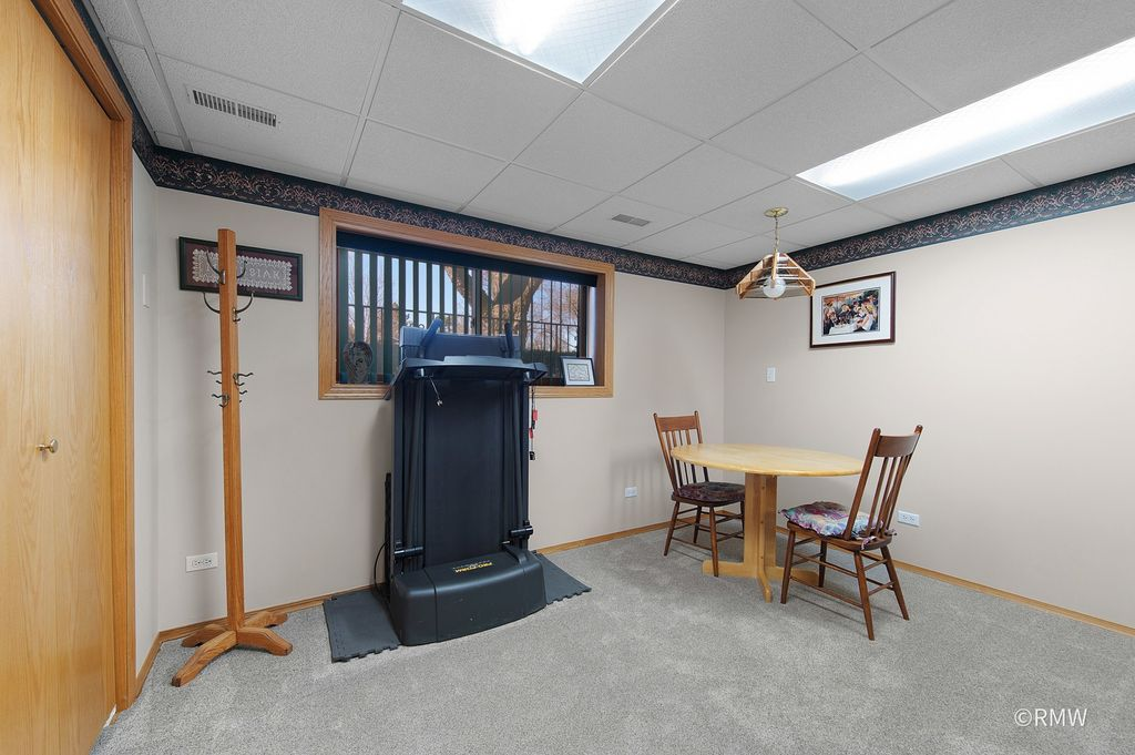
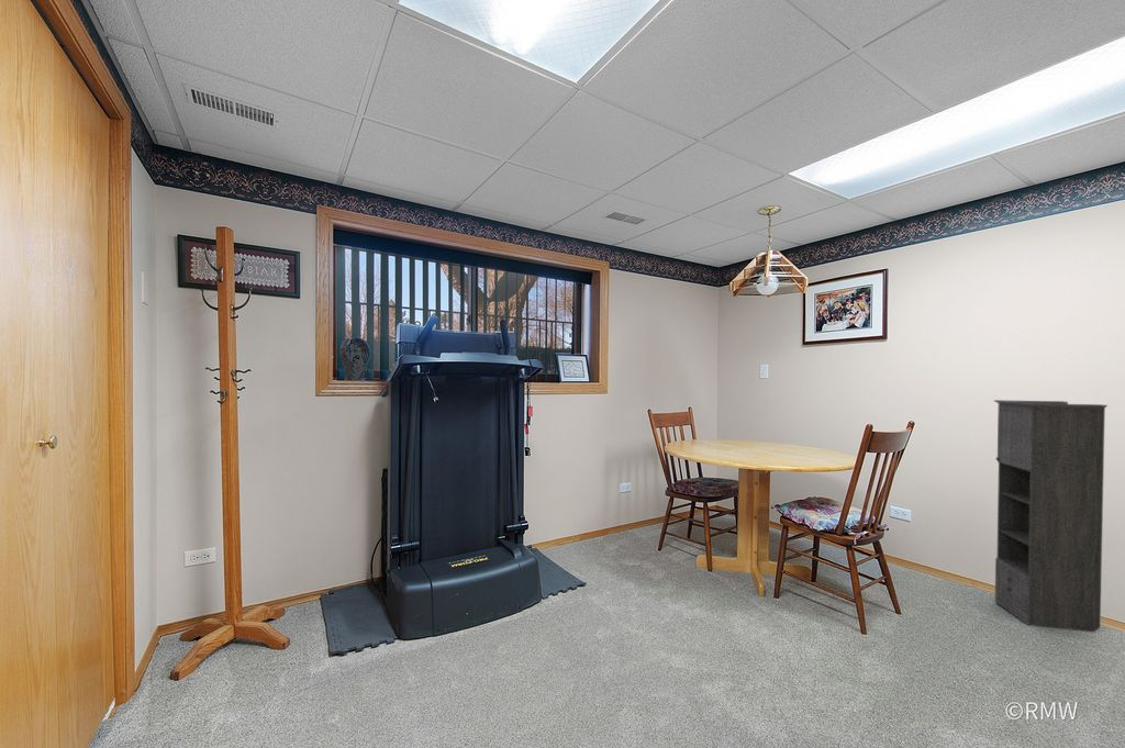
+ storage cabinet (1045, 510)
